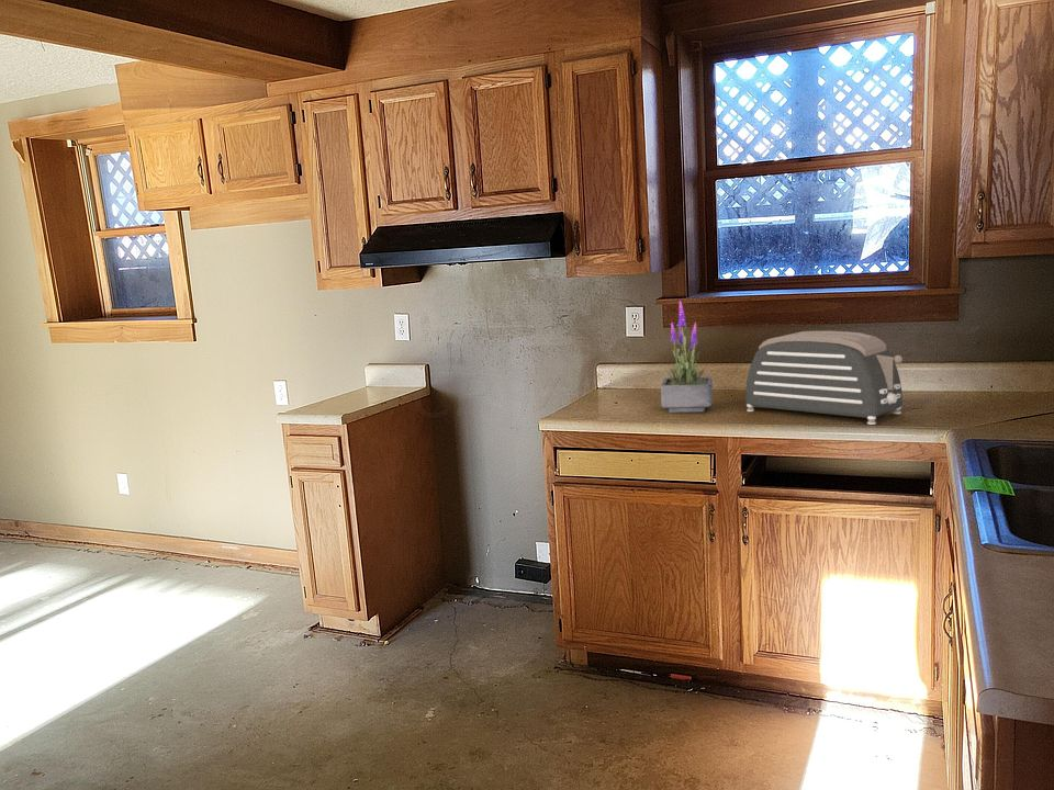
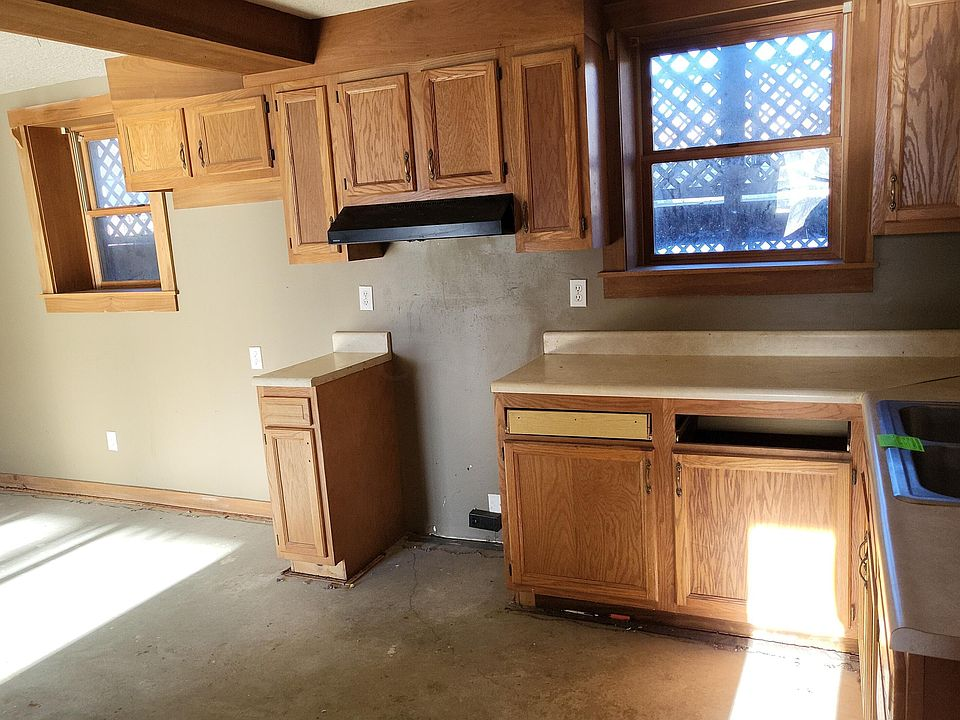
- toaster (826, 373)
- potted plant (685, 354)
